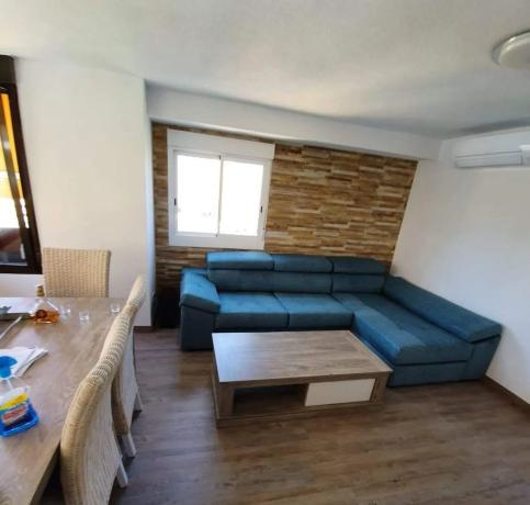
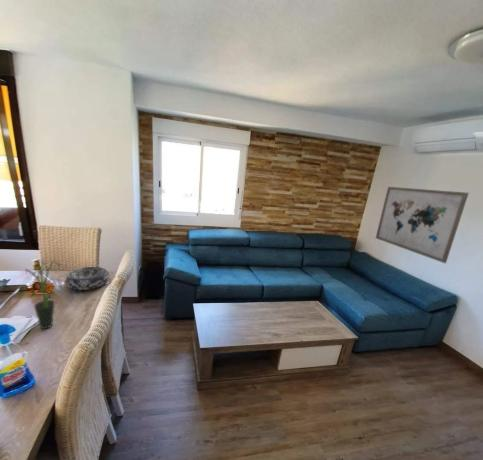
+ decorative bowl (88, 278)
+ wall art (413, 219)
+ potted plant (47, 293)
